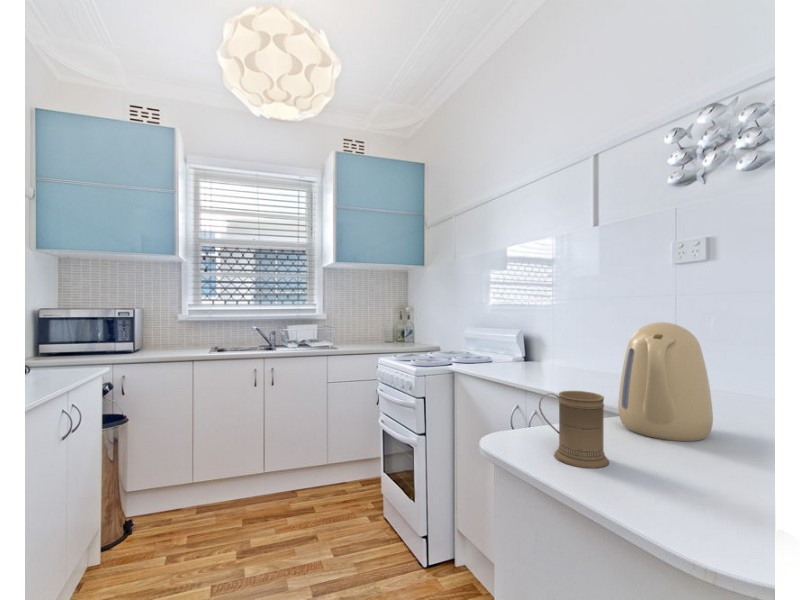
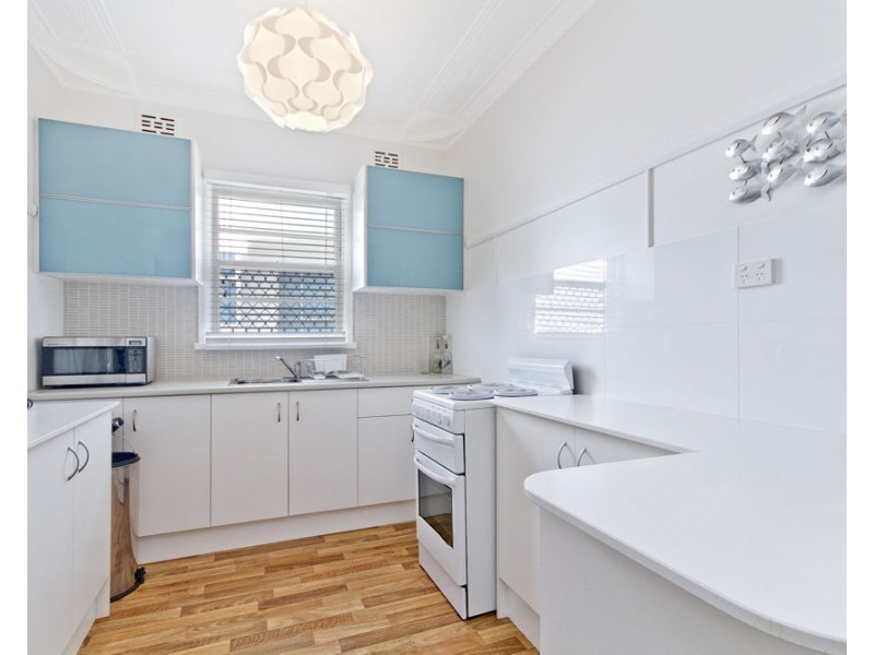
- mug (572, 425)
- kettle (662, 376)
